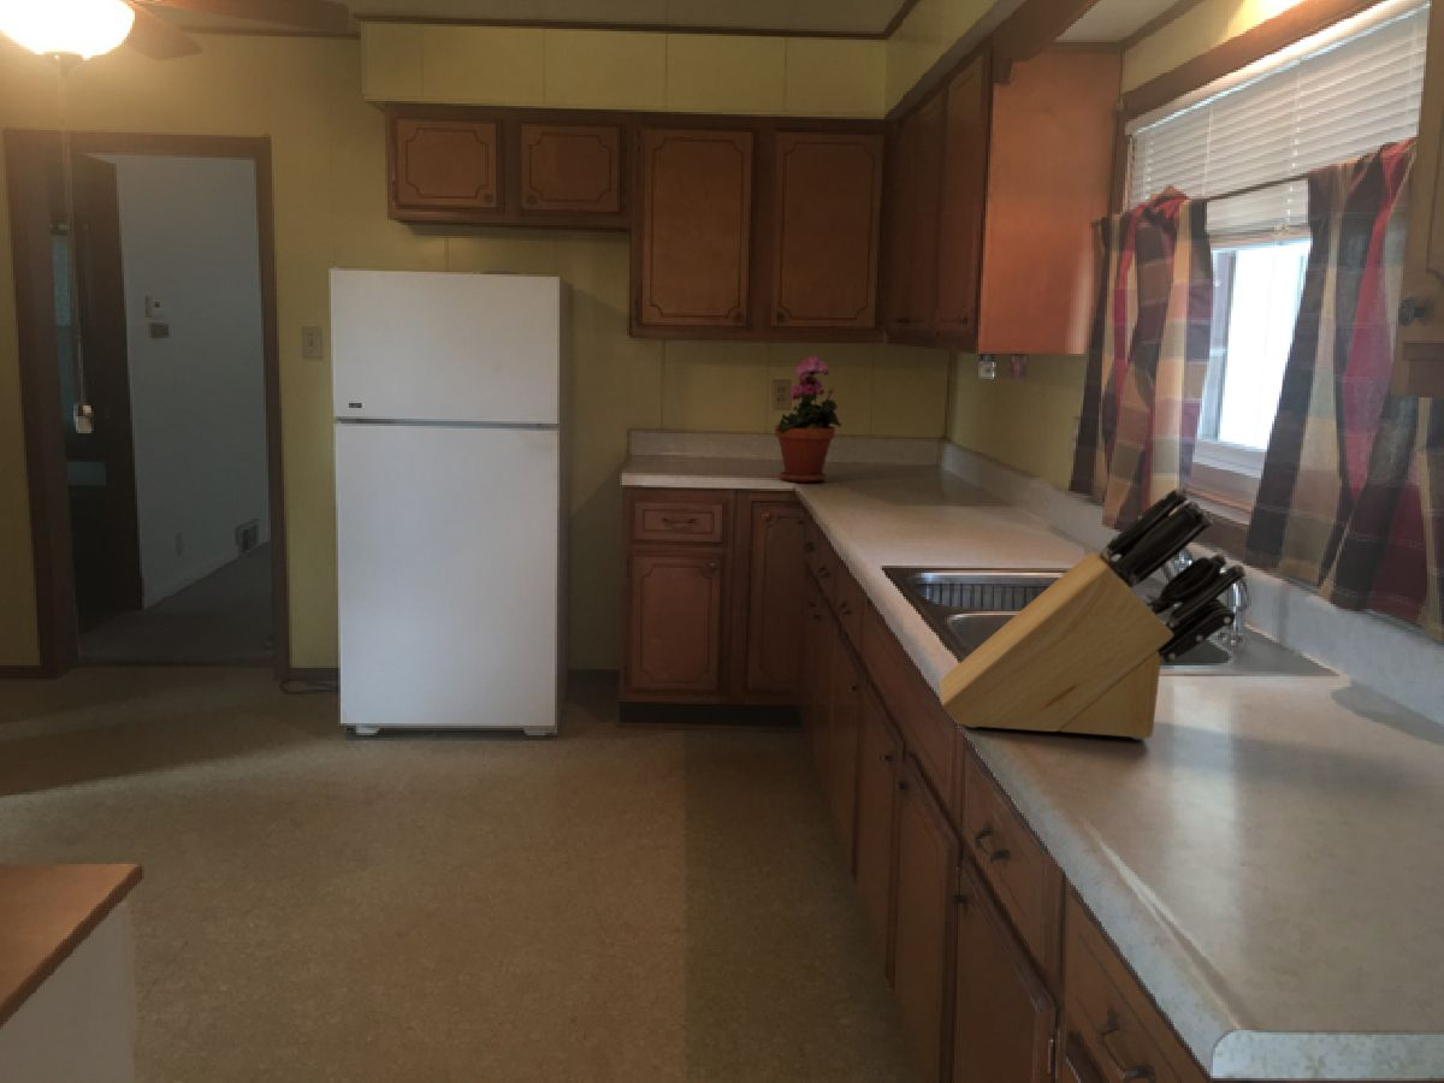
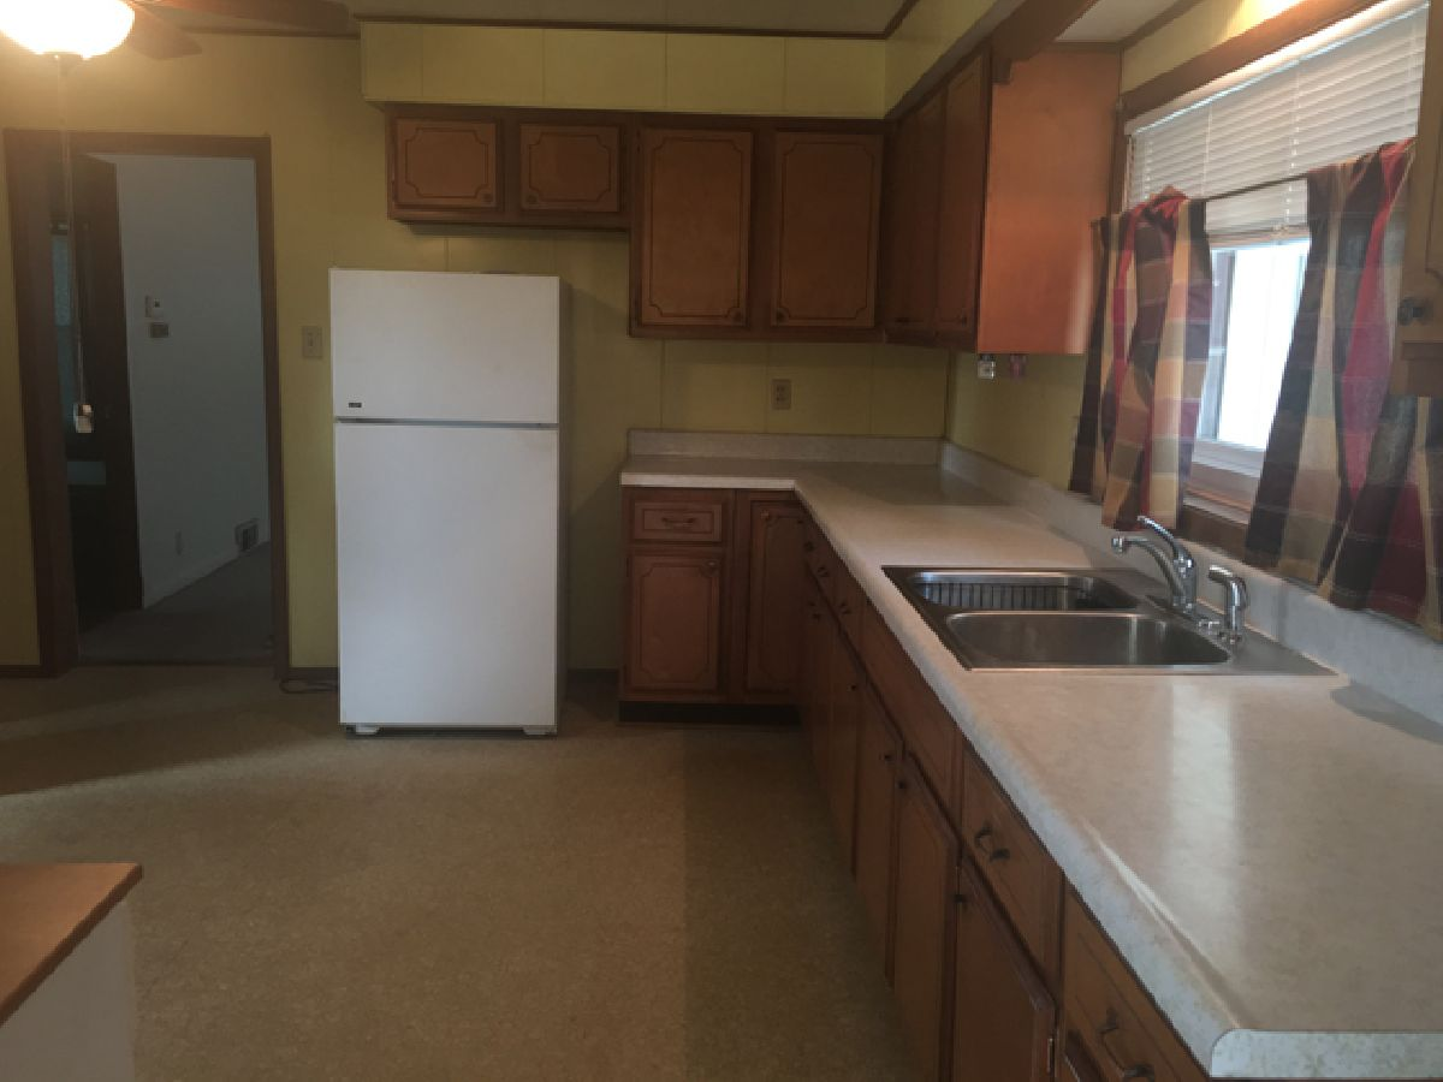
- knife block (1087, 606)
- potted plant (807, 419)
